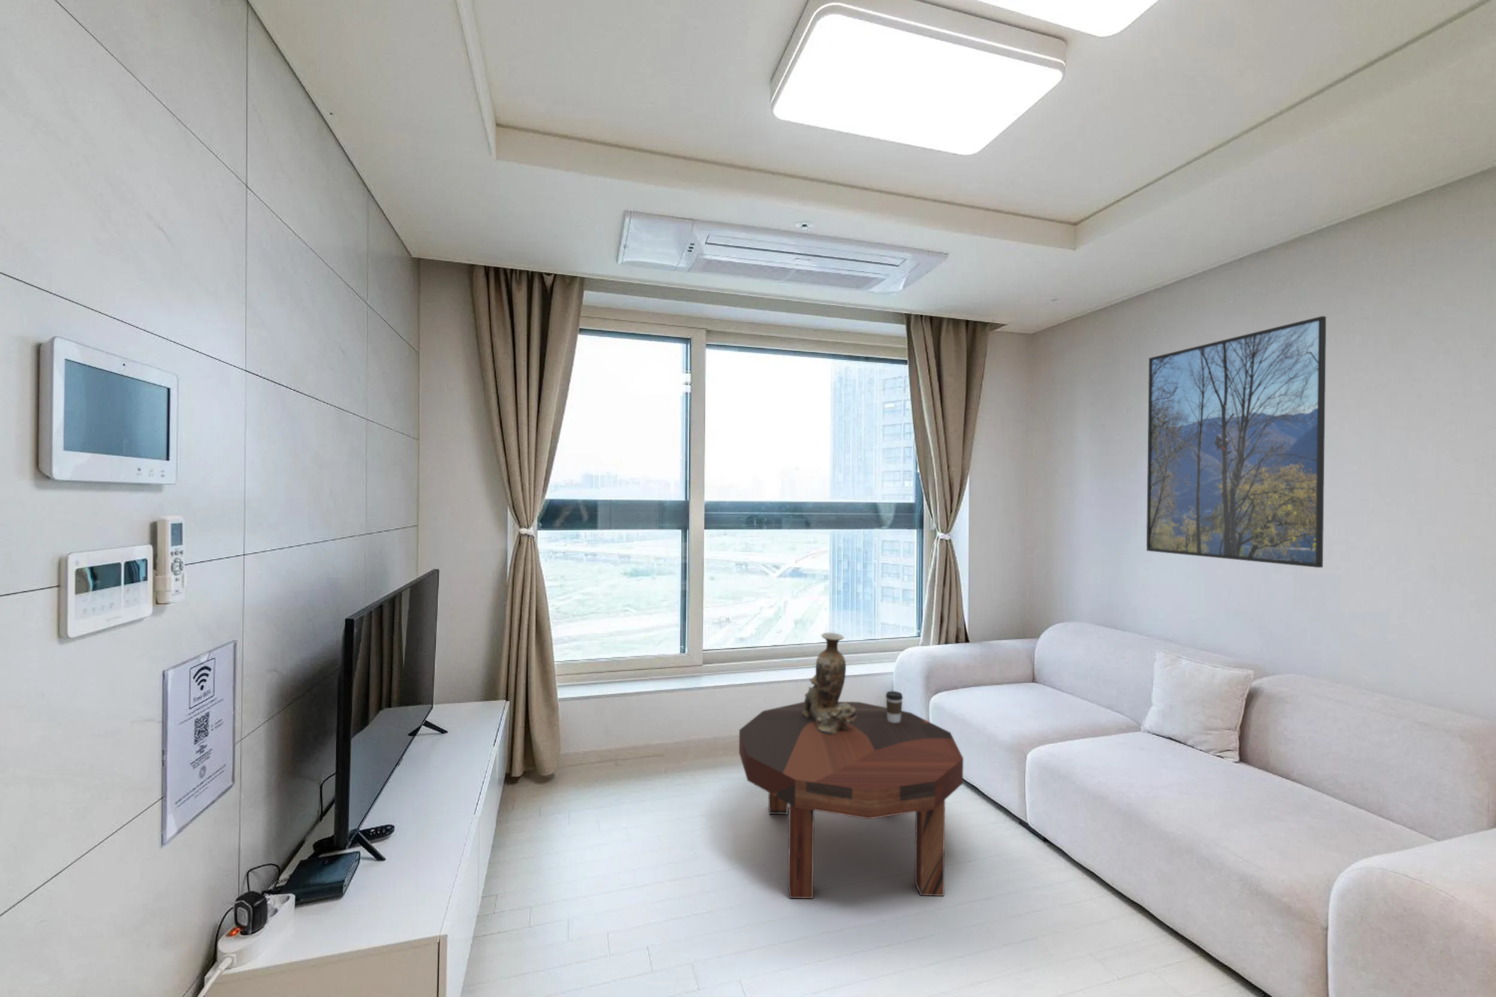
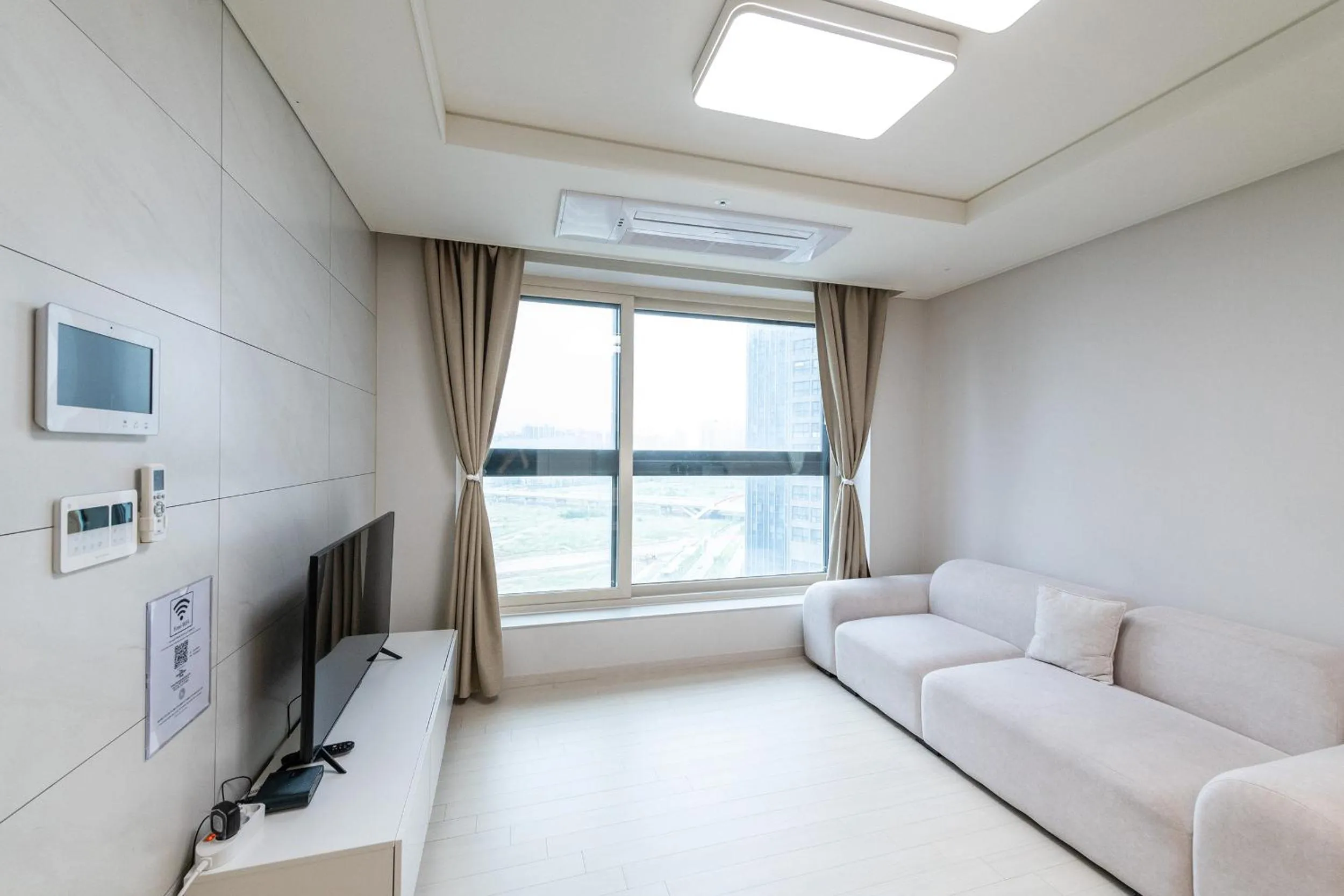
- vase with dog figurine (828, 677)
- coffee cup (894, 707)
- coffee table (847, 792)
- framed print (1224, 448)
